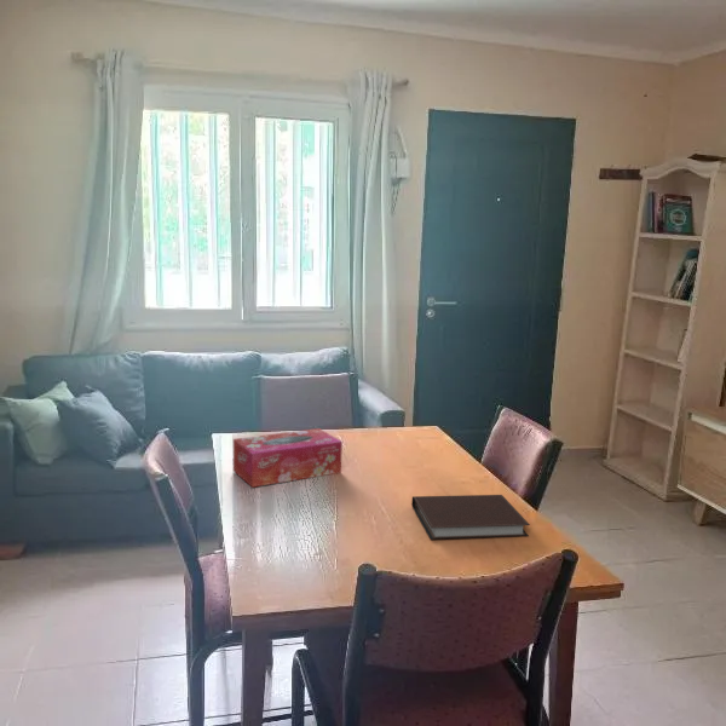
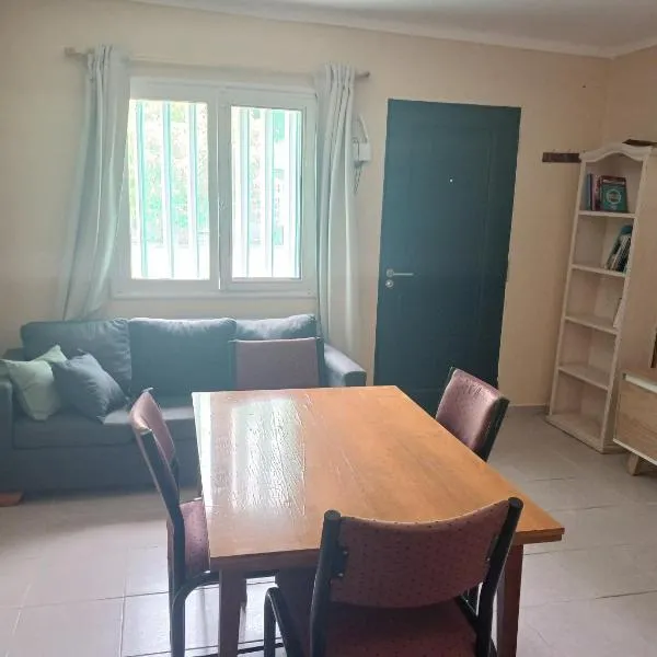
- tissue box (287, 455)
- notebook (467, 514)
